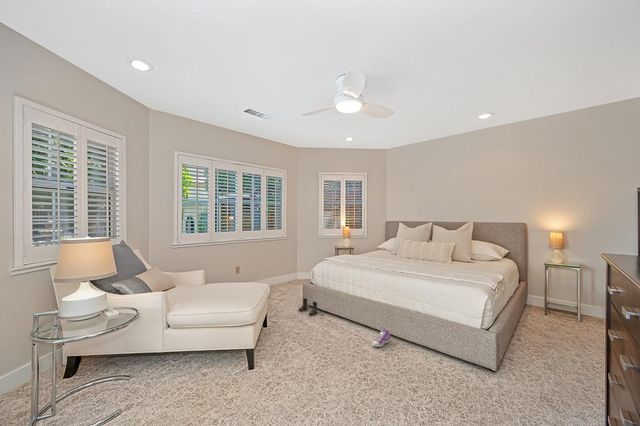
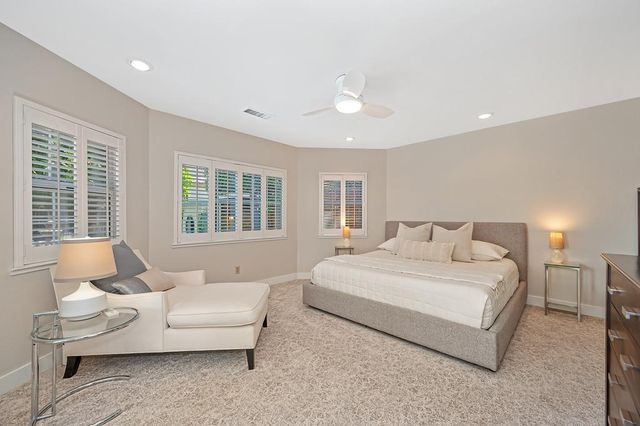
- boots (306, 306)
- sneaker (380, 336)
